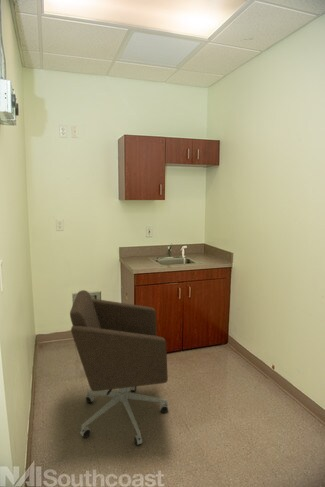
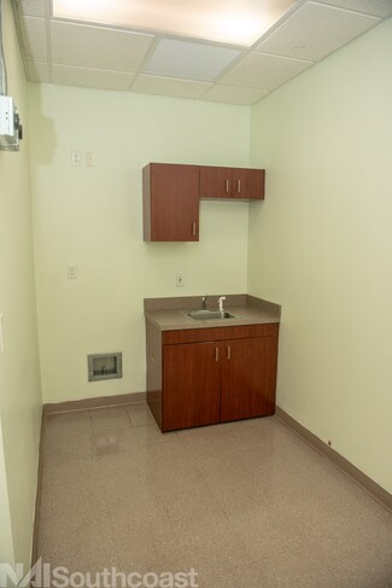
- office chair (123, 358)
